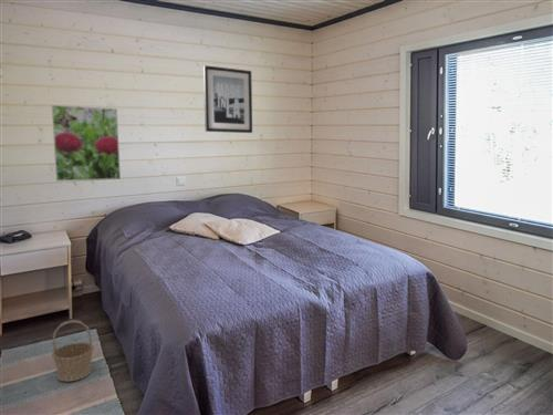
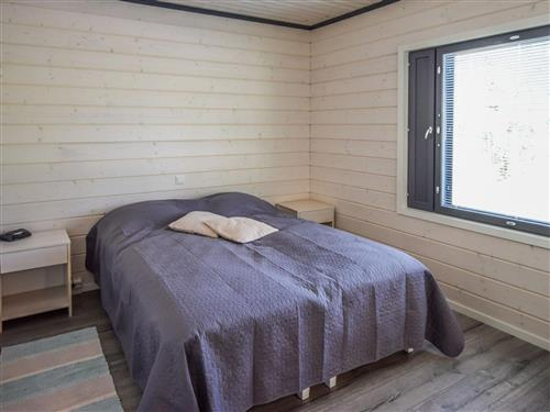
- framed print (87, 144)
- basket (73, 346)
- wall art (228, 100)
